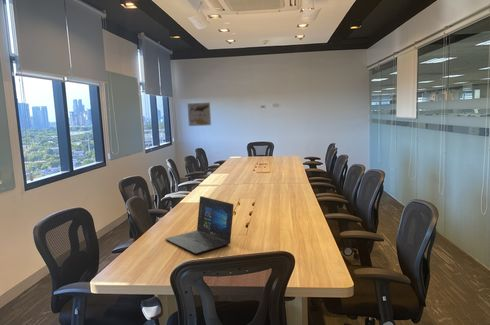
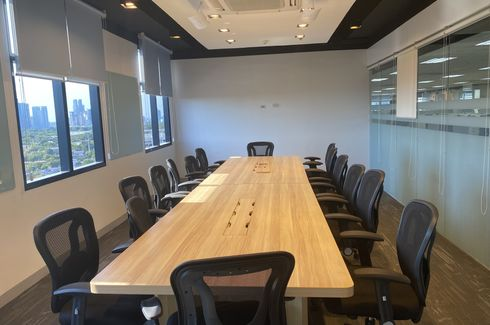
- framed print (199, 114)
- laptop (198, 222)
